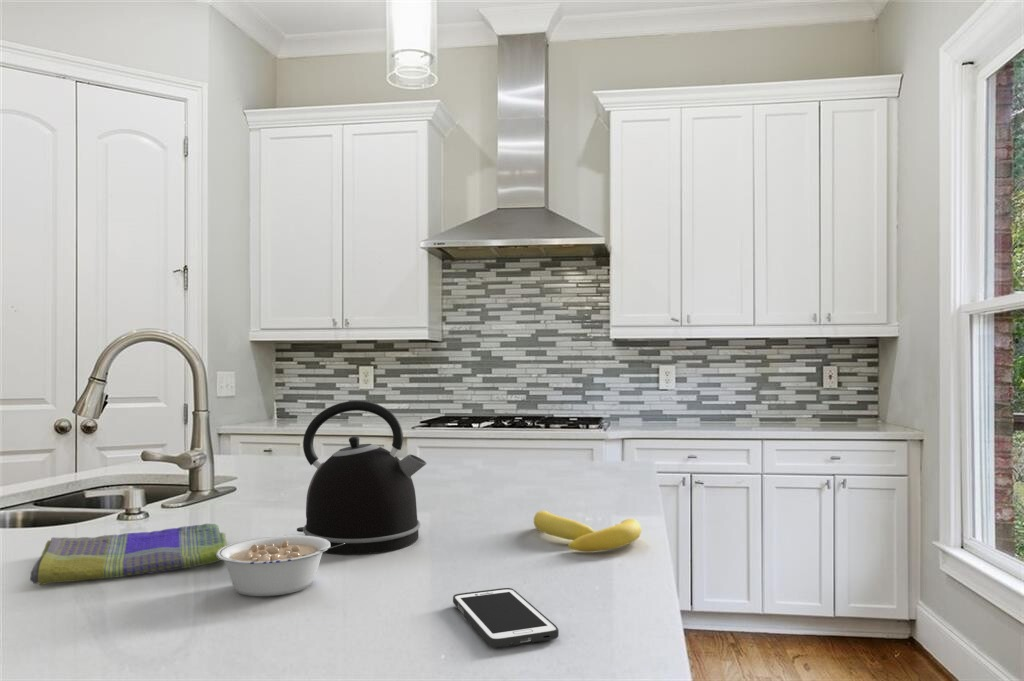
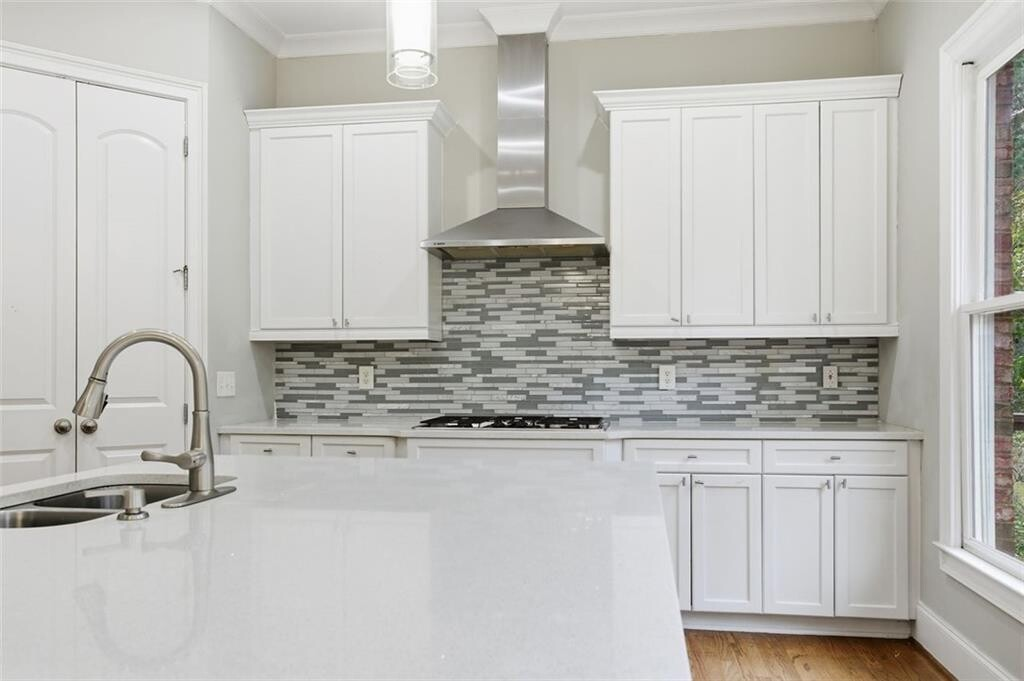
- legume (279, 562)
- dish towel (135, 550)
- cell phone (502, 615)
- kettle (361, 469)
- banana (586, 525)
